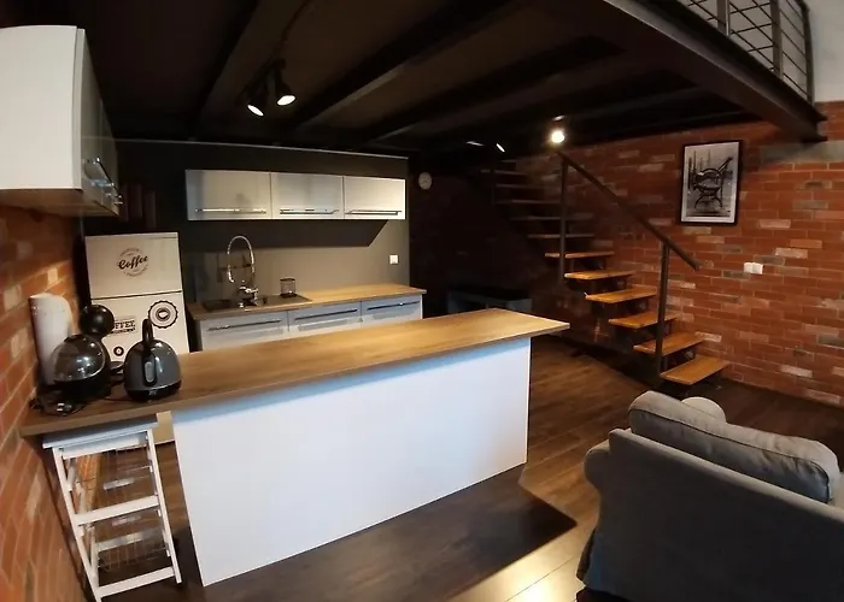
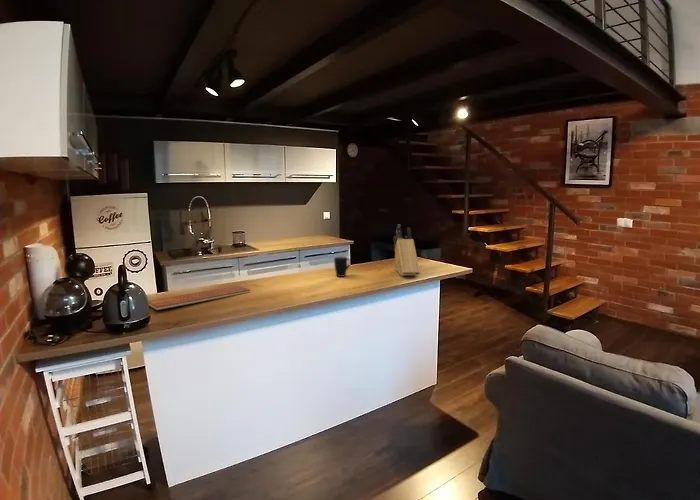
+ mug (343, 266)
+ knife block (405, 248)
+ chopping board (201, 296)
